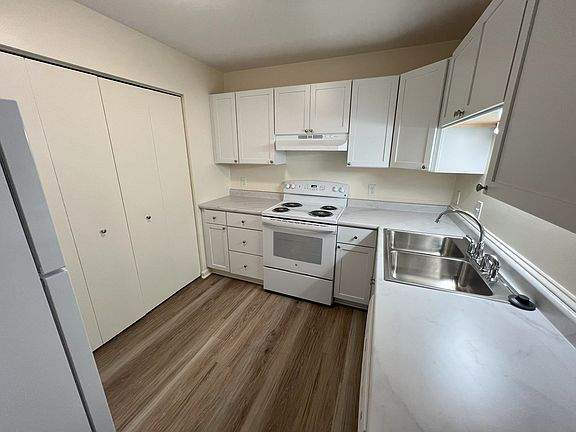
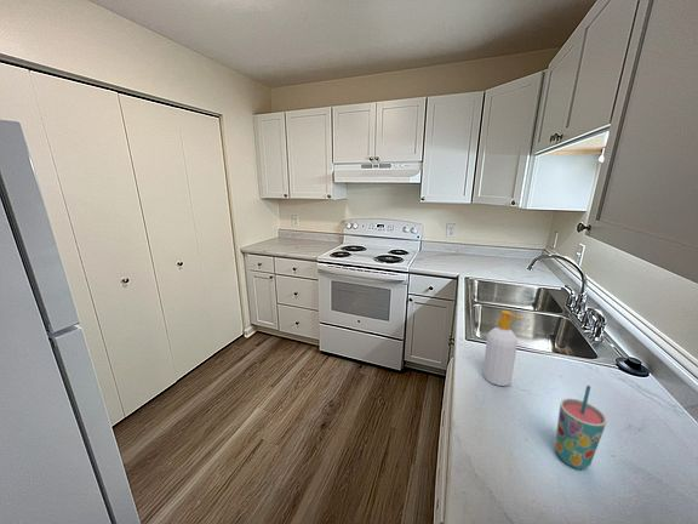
+ cup (579, 423)
+ soap bottle (502, 346)
